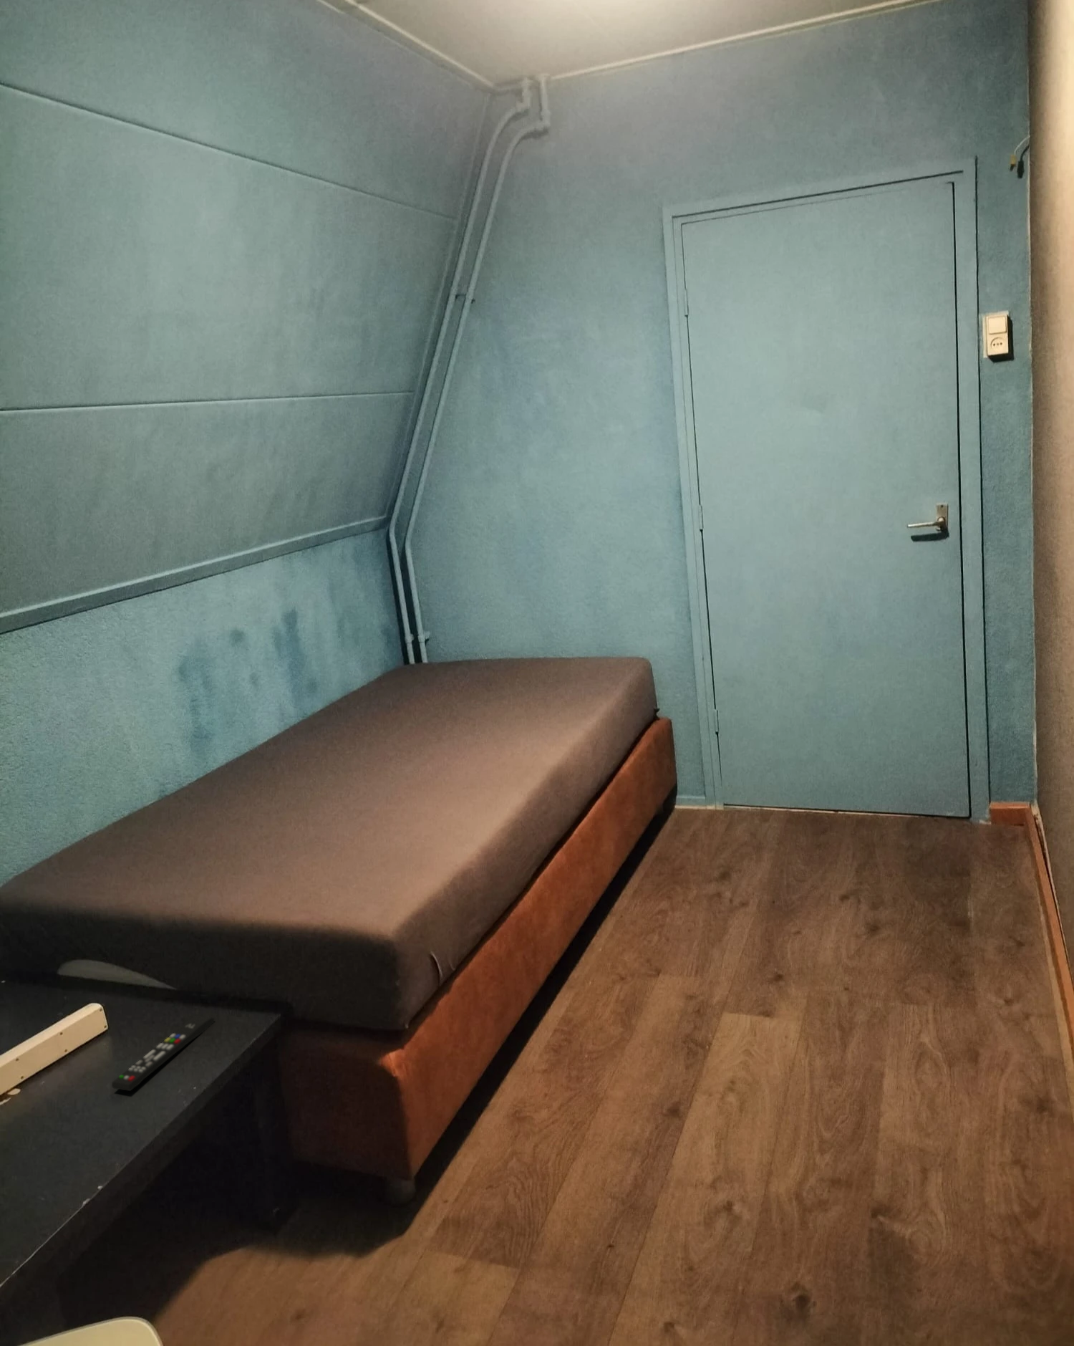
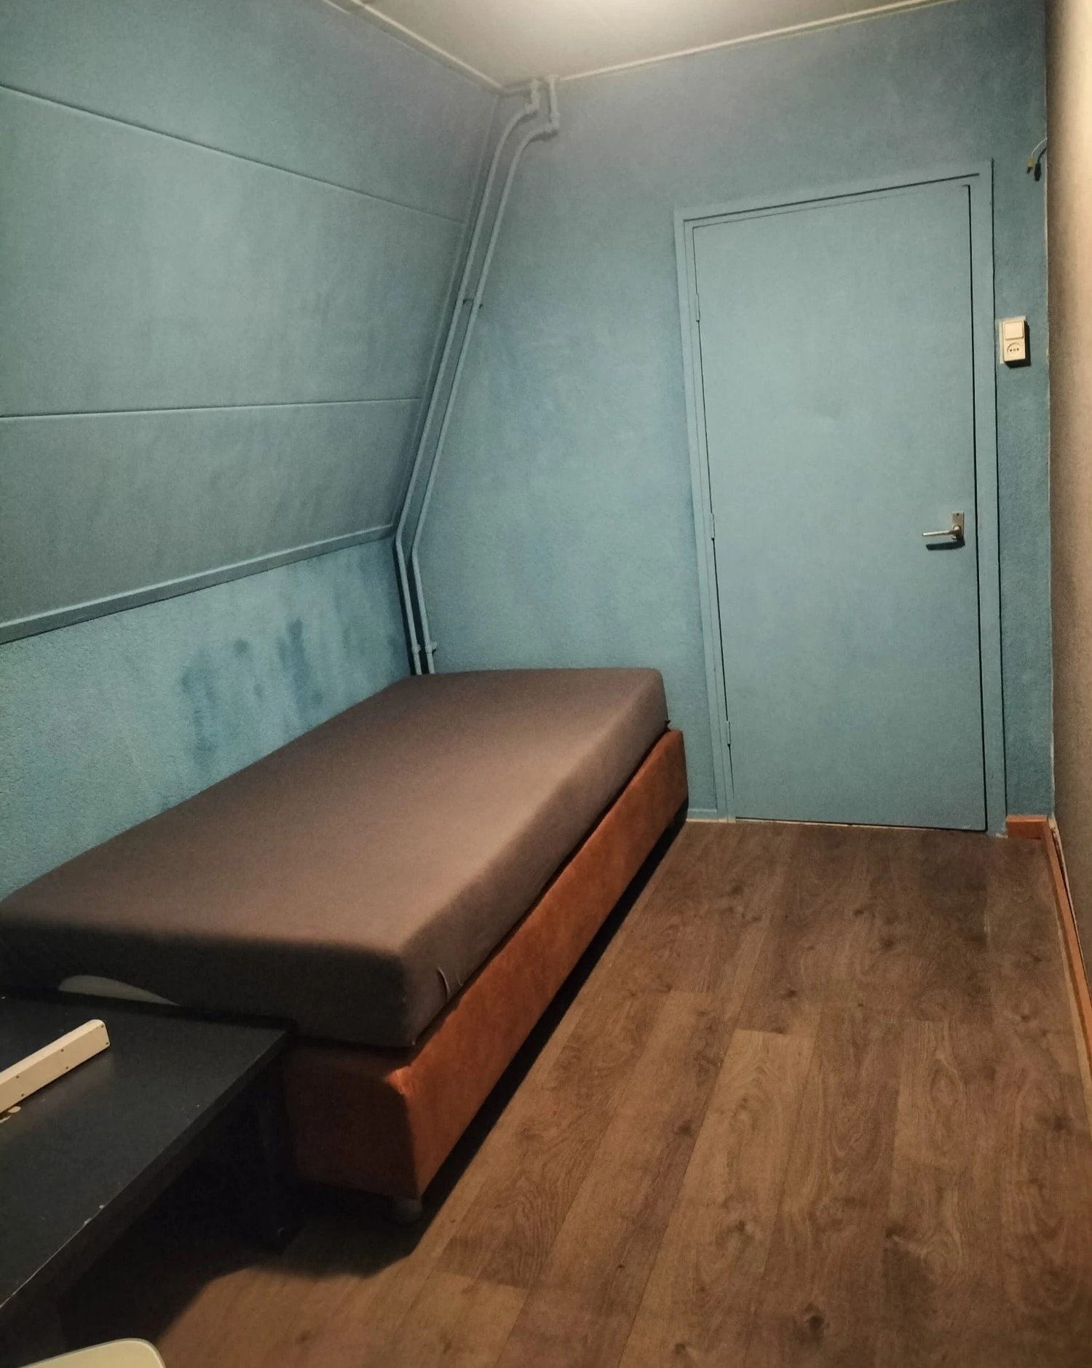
- remote control (164, 1050)
